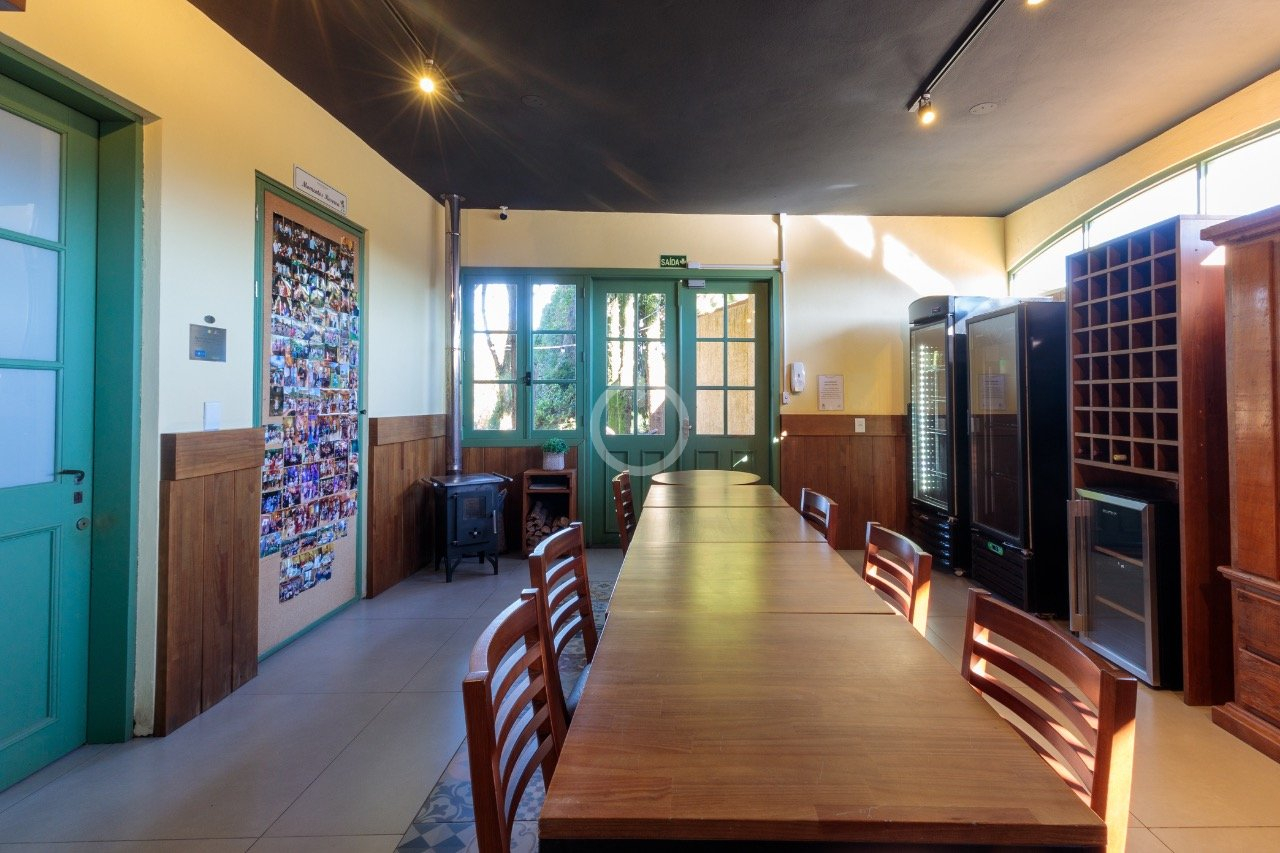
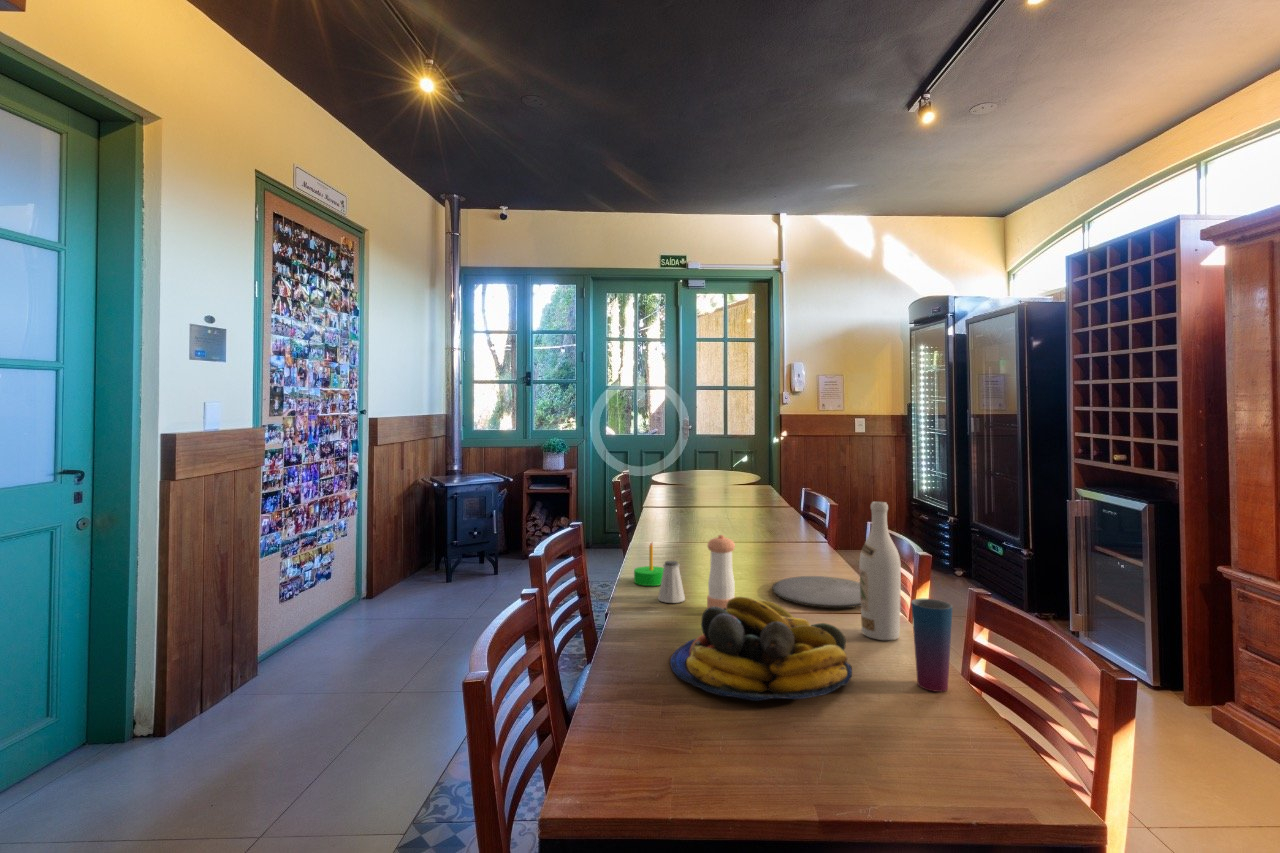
+ cup (932, 644)
+ saltshaker (671, 580)
+ pepper shaker (721, 572)
+ fruit bowl (758, 633)
+ wine bottle (879, 568)
+ candle (650, 561)
+ plate (823, 590)
